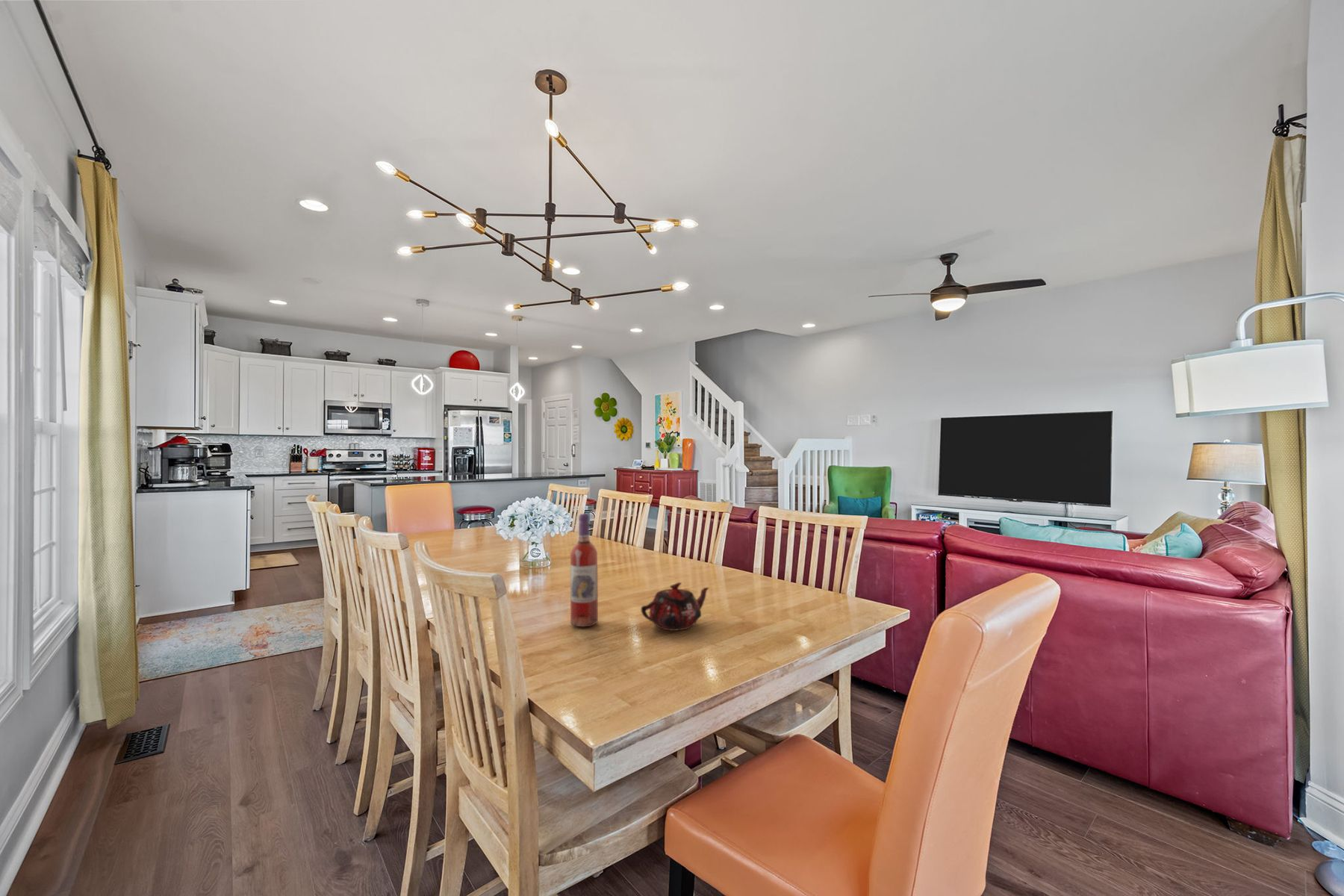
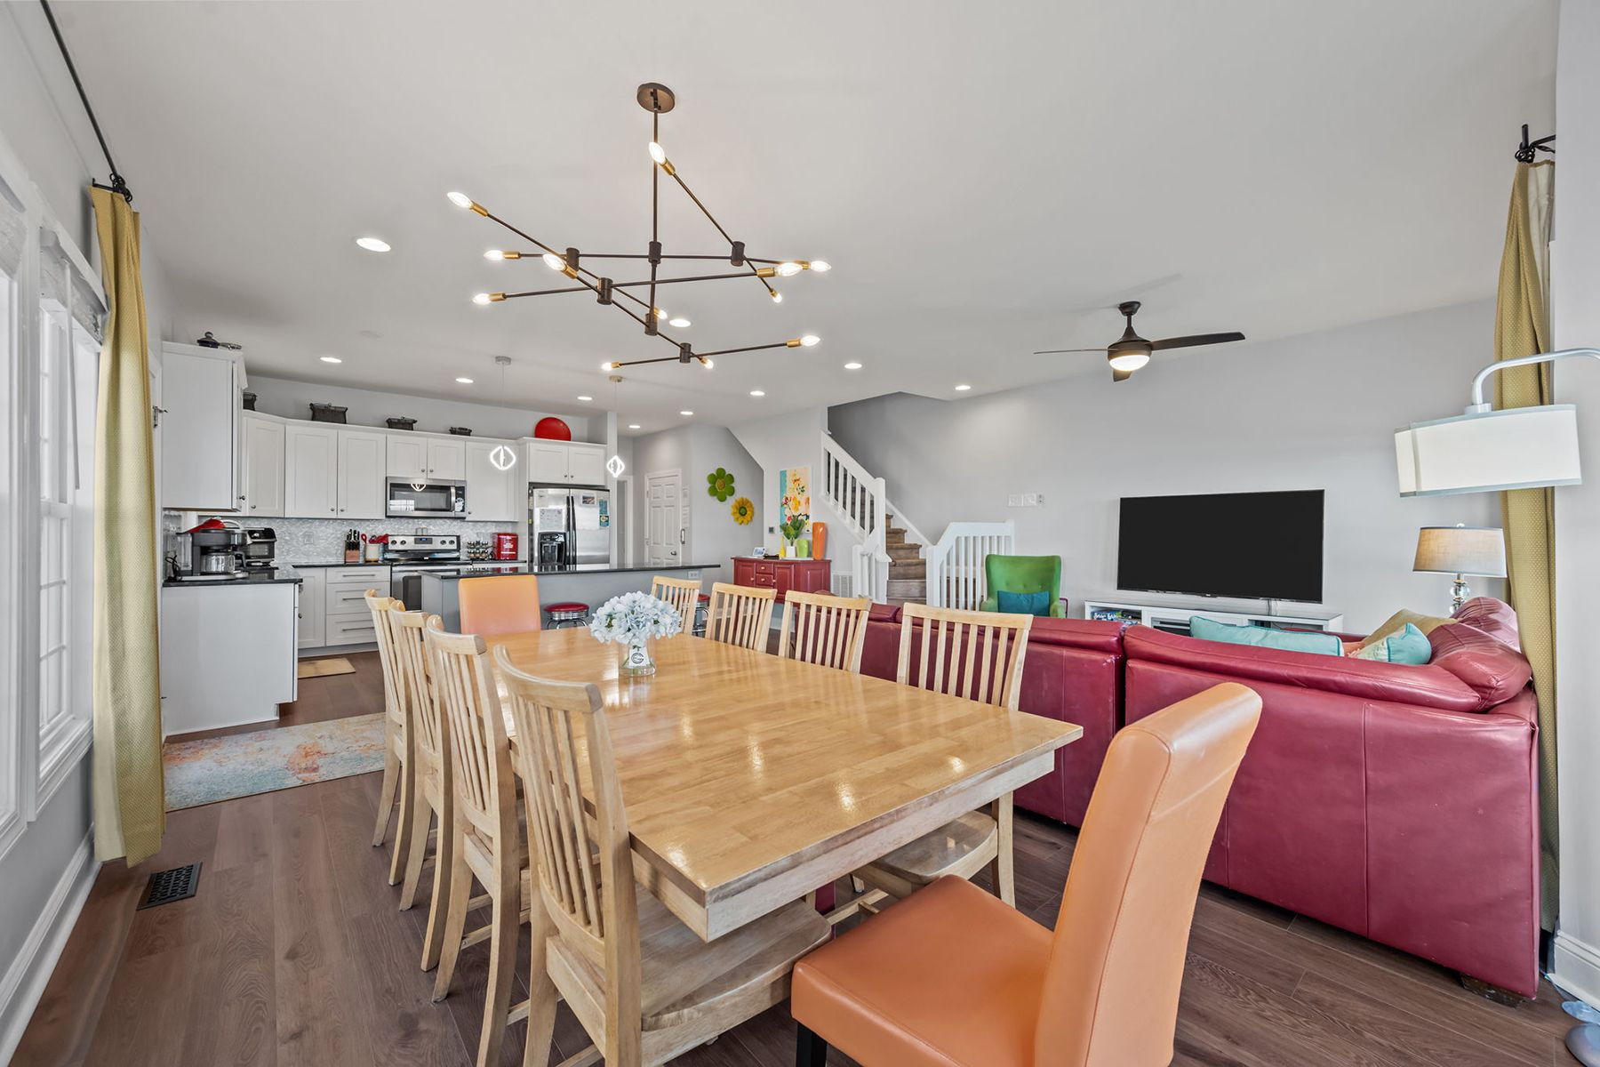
- teapot (676, 603)
- wine bottle (584, 568)
